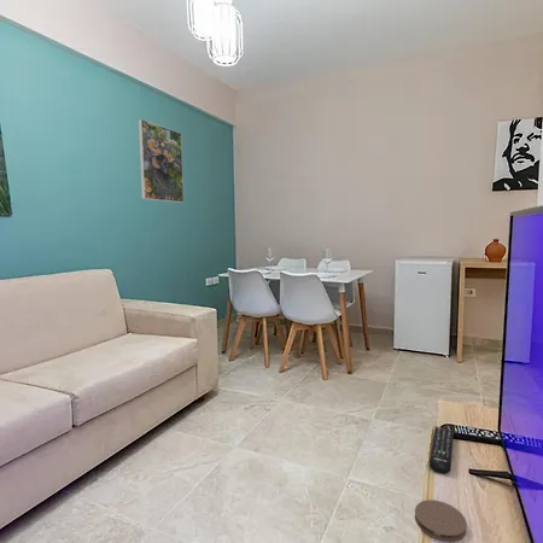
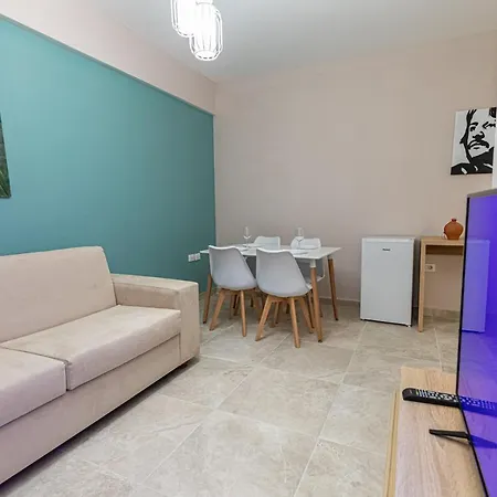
- remote control (442, 446)
- coaster (439, 519)
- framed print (162, 164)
